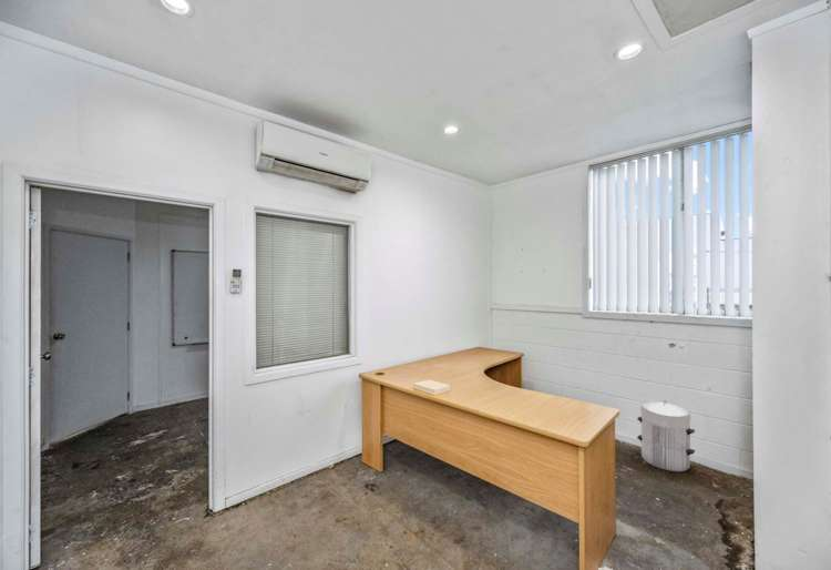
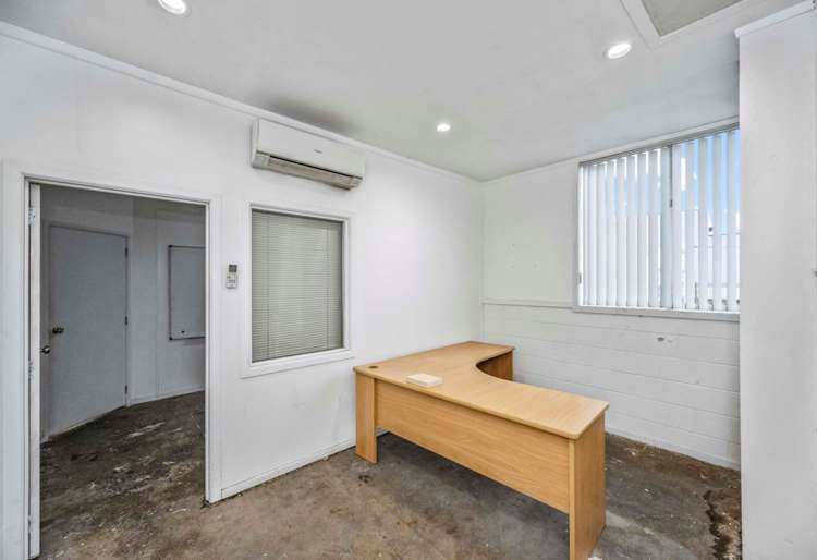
- waste bin (665, 431)
